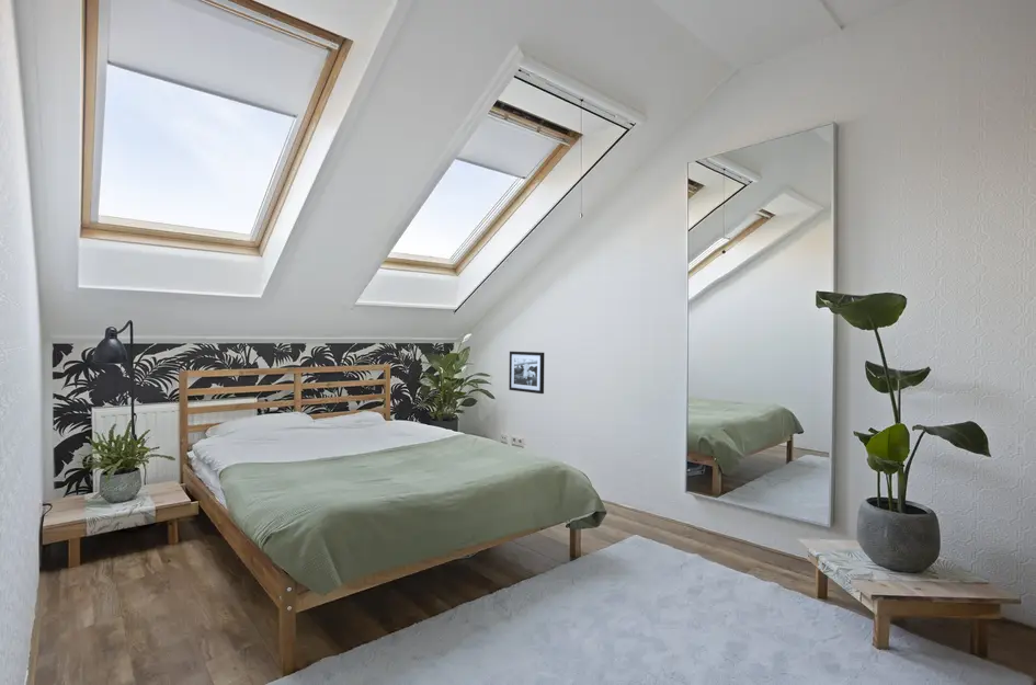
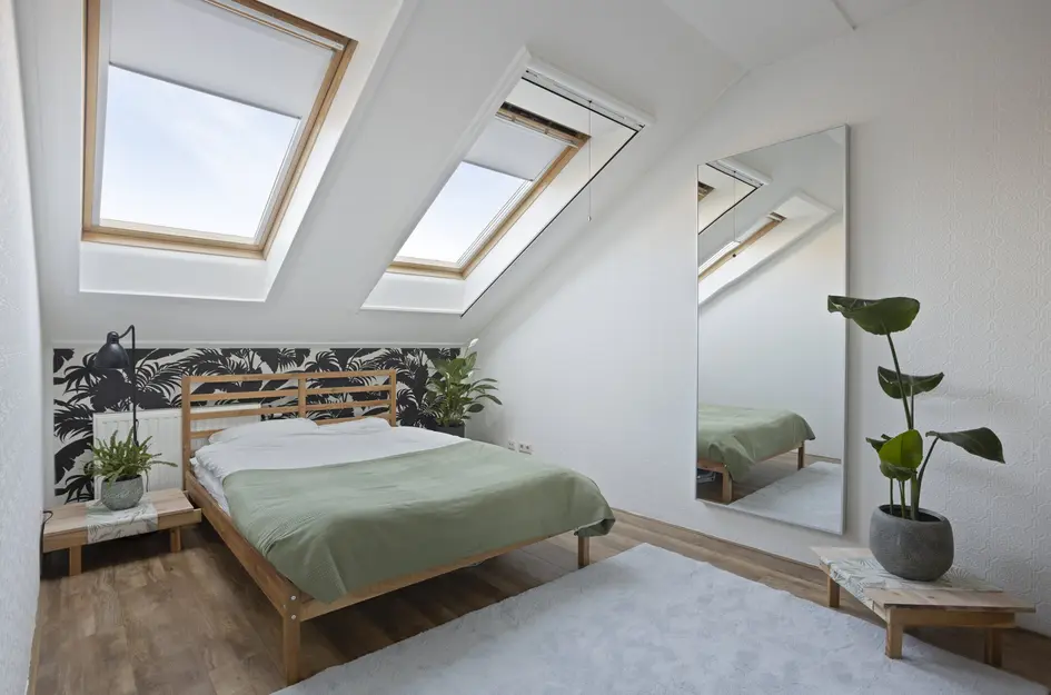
- picture frame (525, 372)
